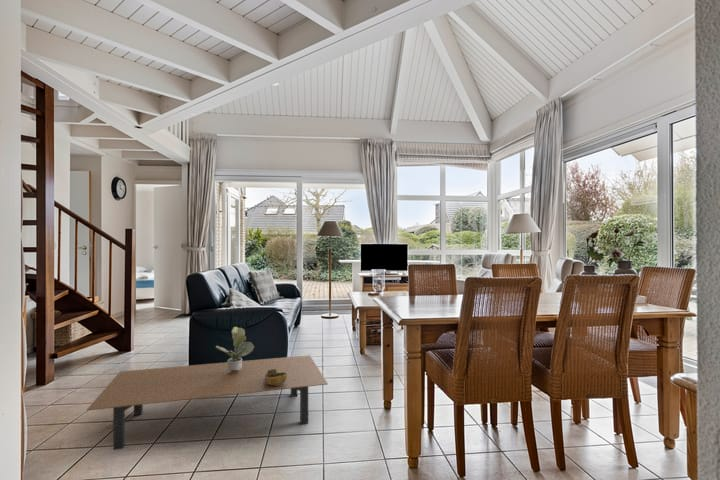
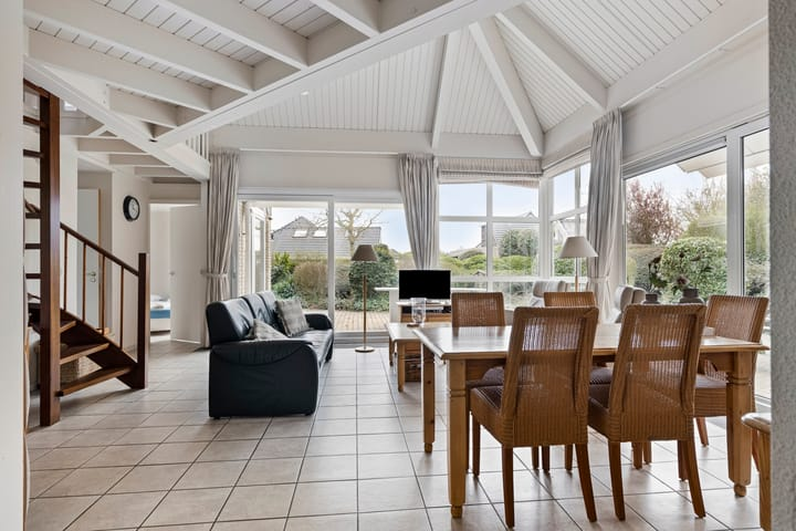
- potted plant (235, 351)
- decorative bowl (273, 375)
- coffee table (219, 395)
